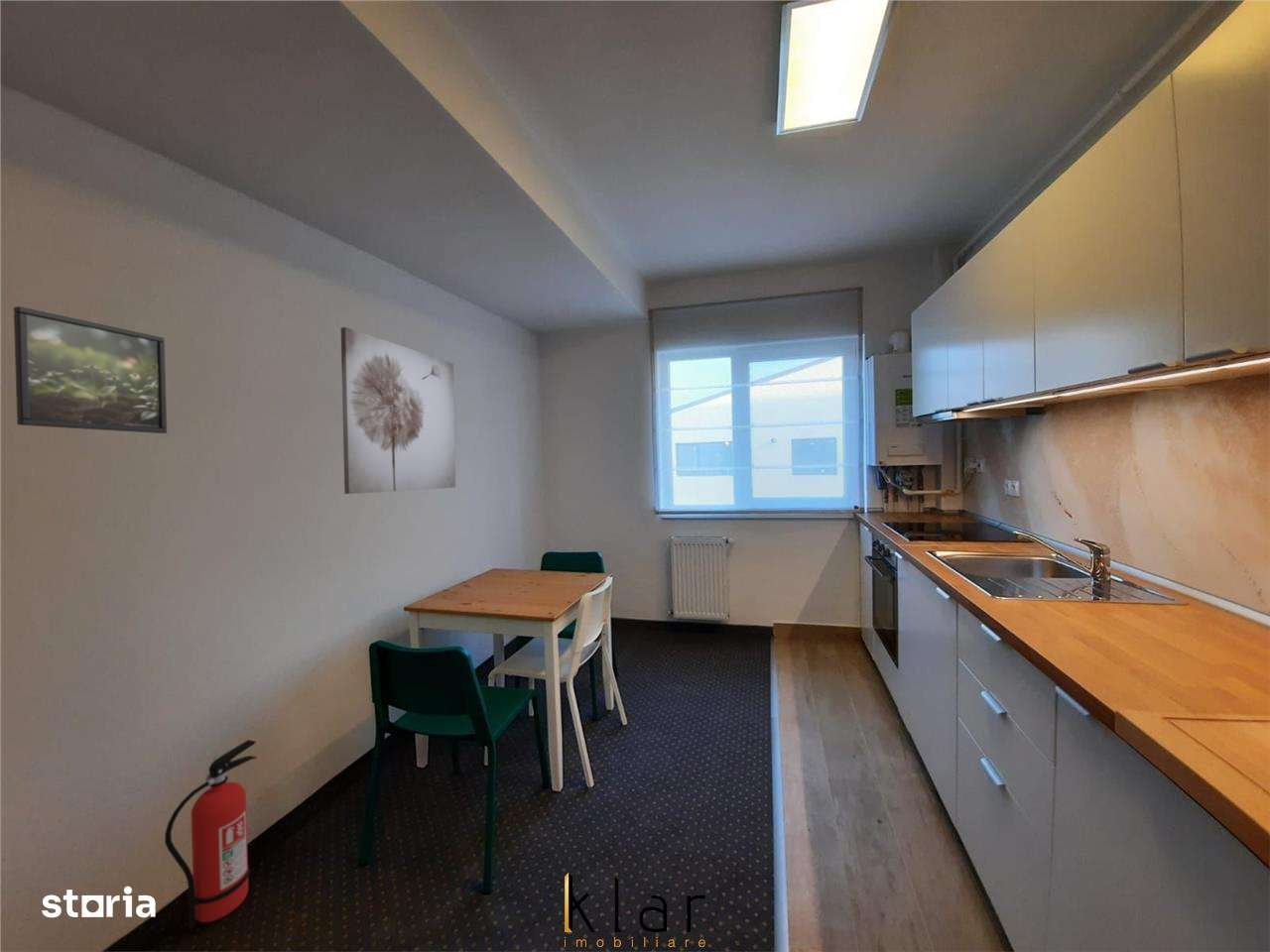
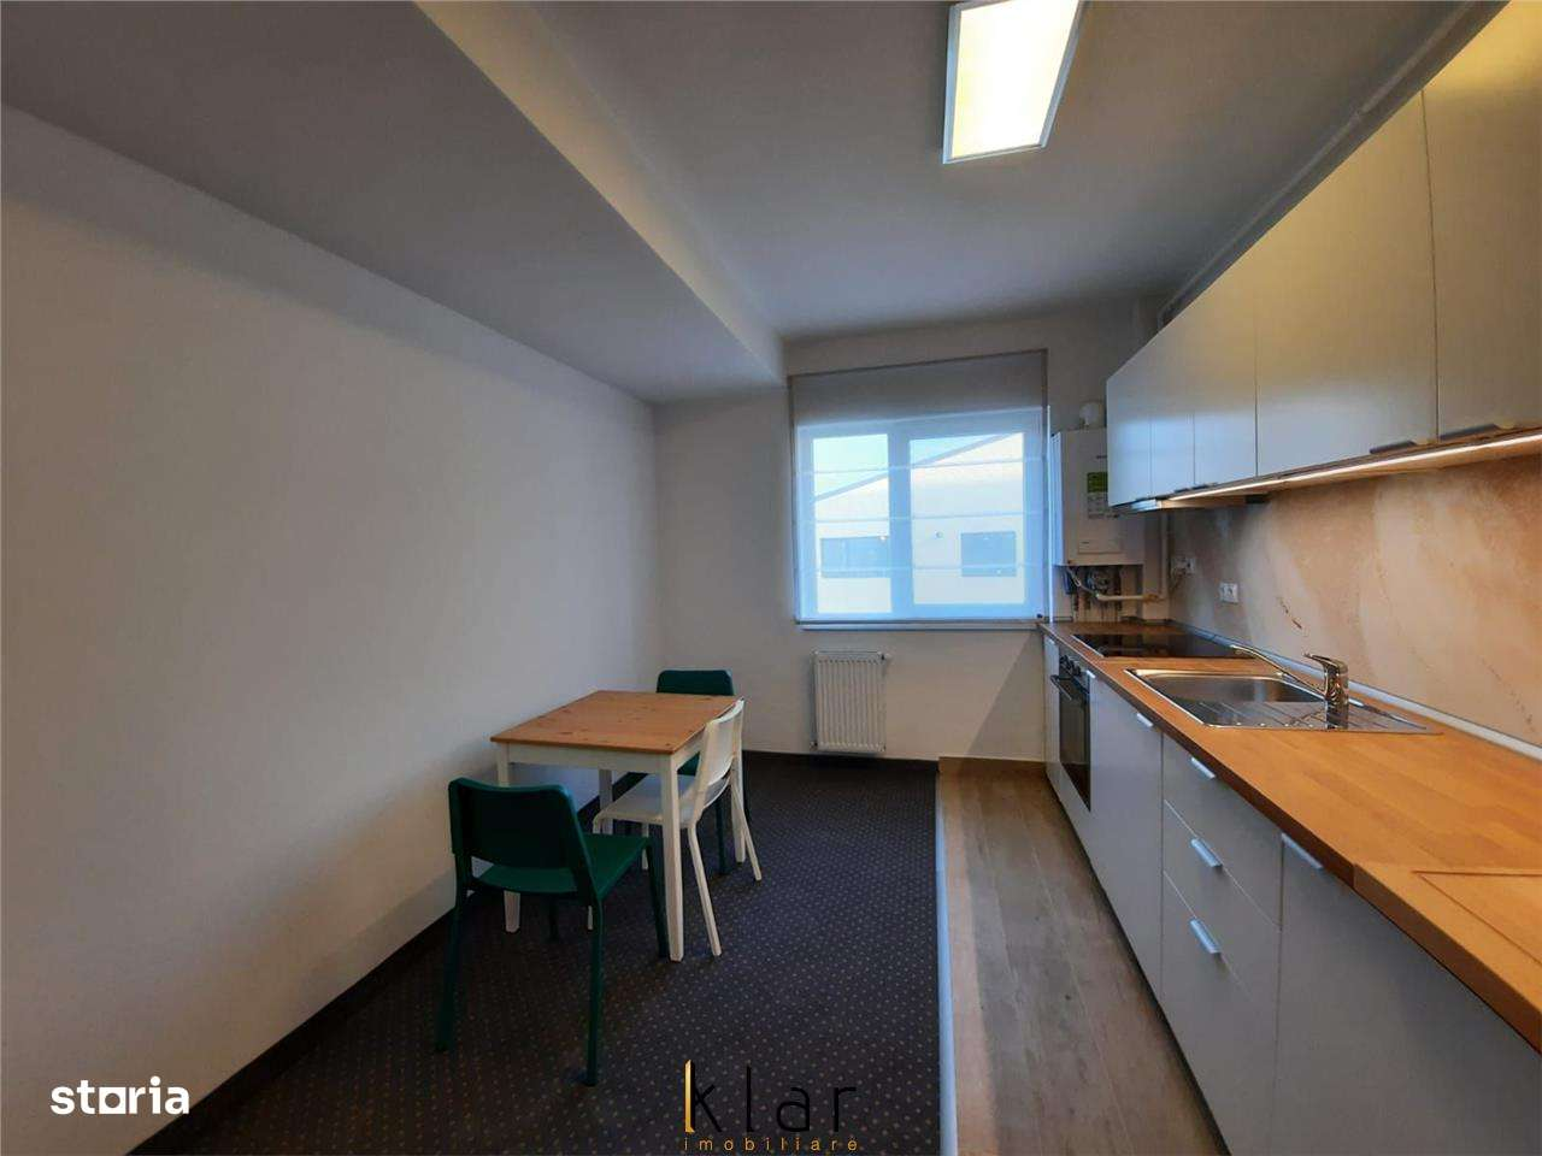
- fire extinguisher (214, 836)
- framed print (98, 377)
- wall art (406, 418)
